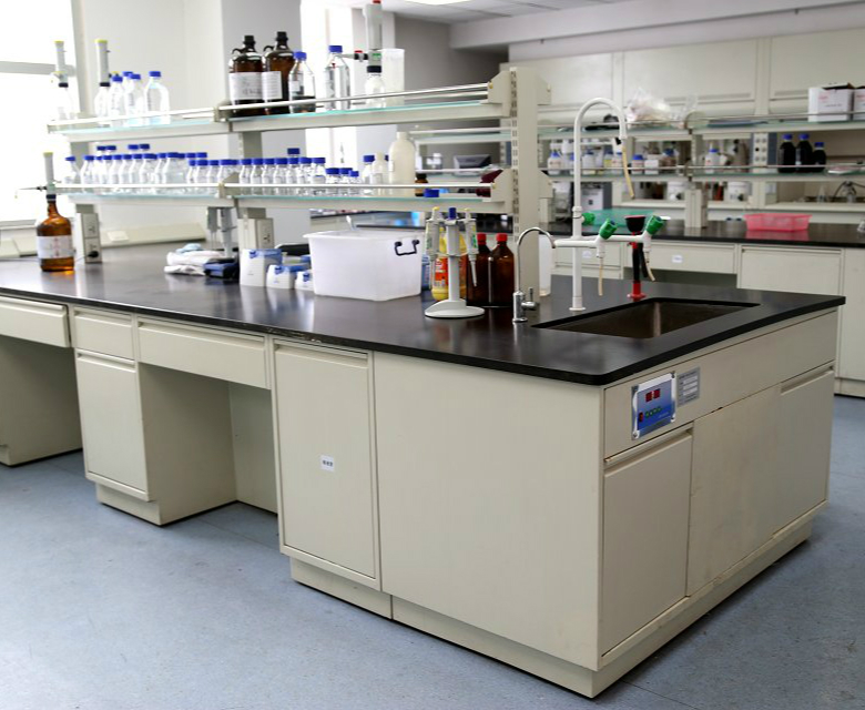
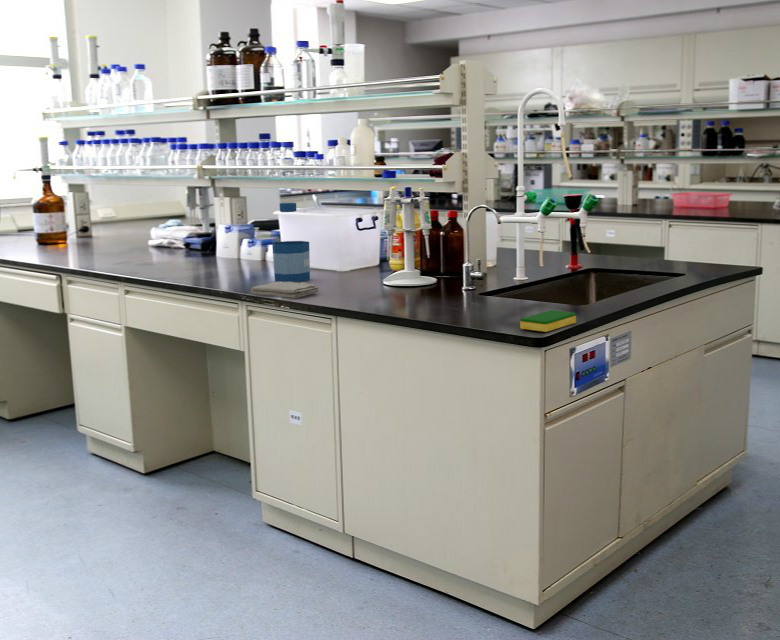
+ bottle (290, 241)
+ washcloth (285, 288)
+ dish sponge (548, 320)
